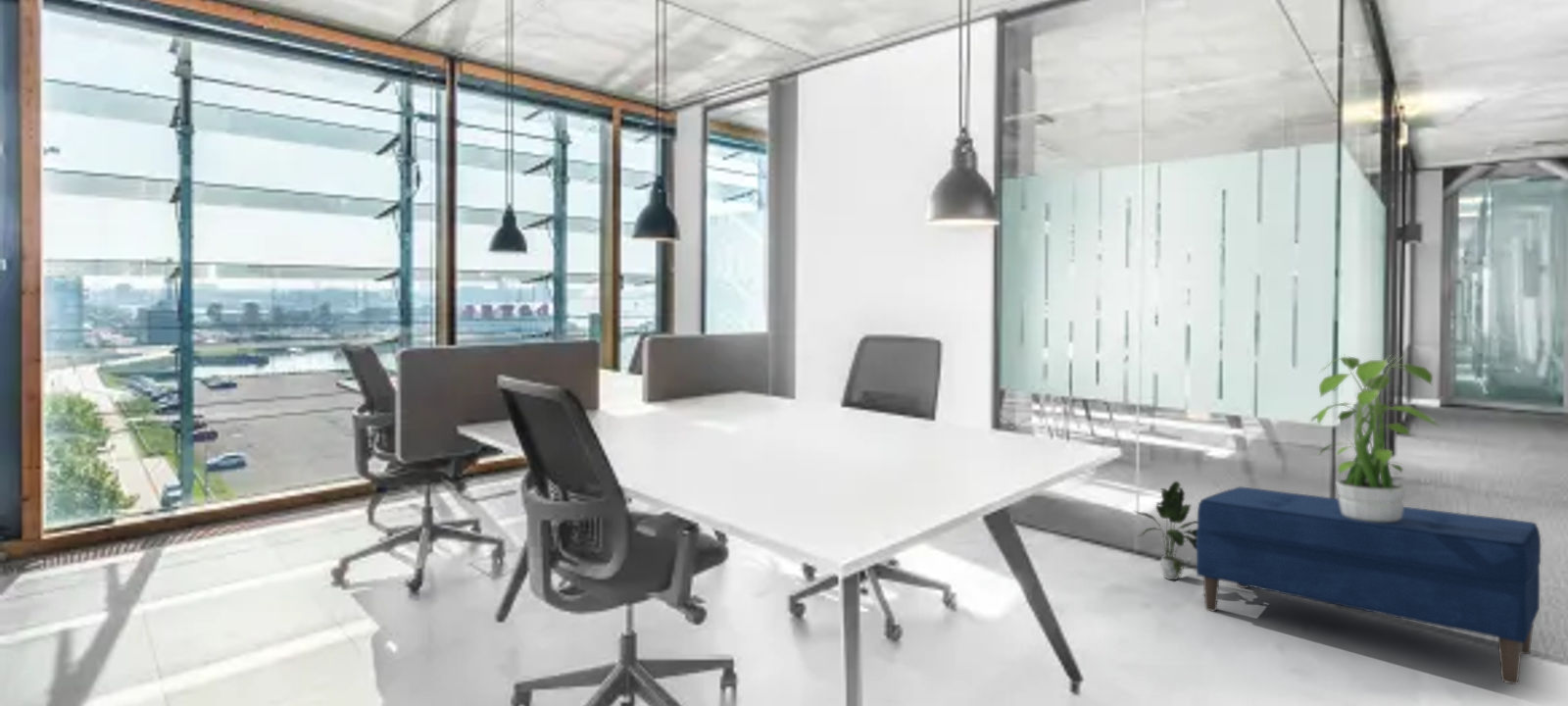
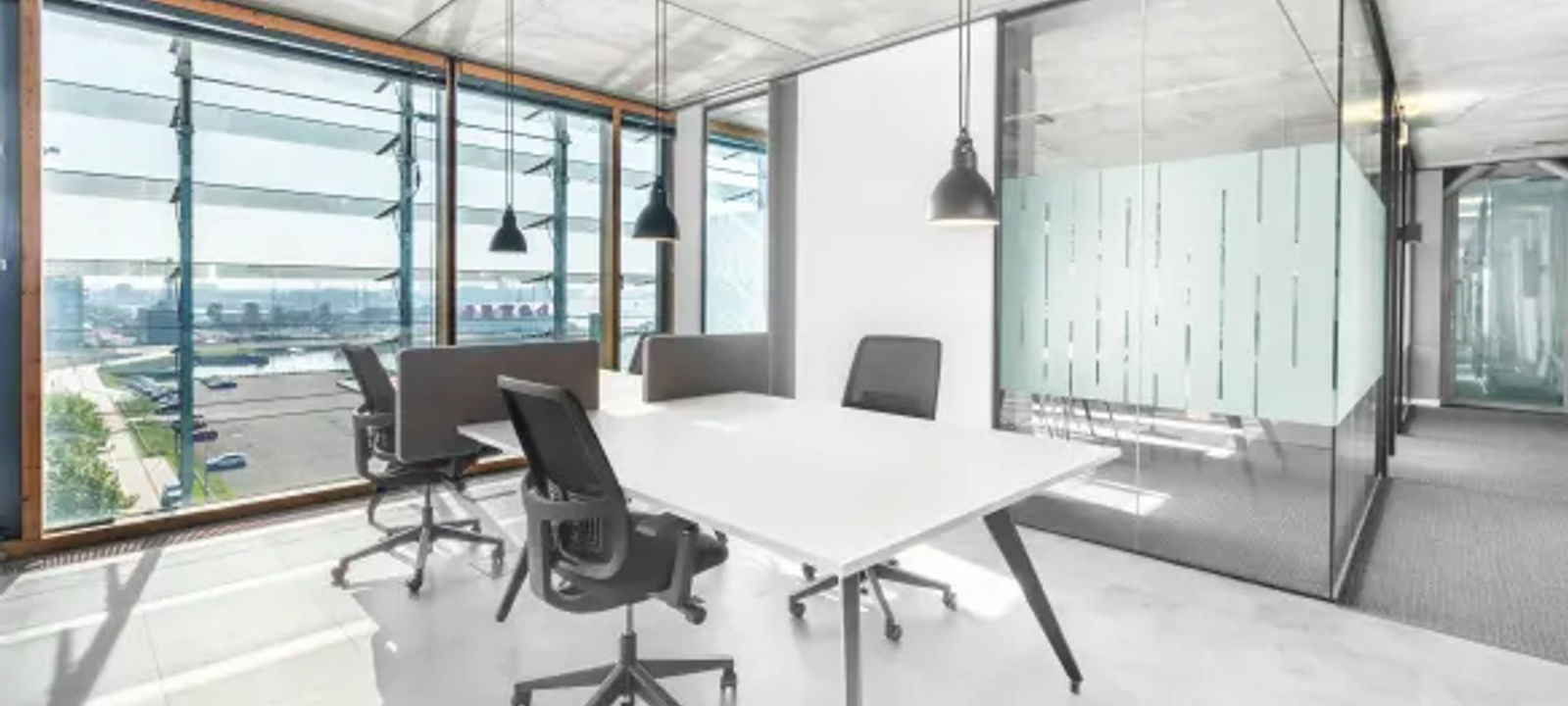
- potted plant (1171, 530)
- bench (1355, 570)
- potted plant (1378, 436)
